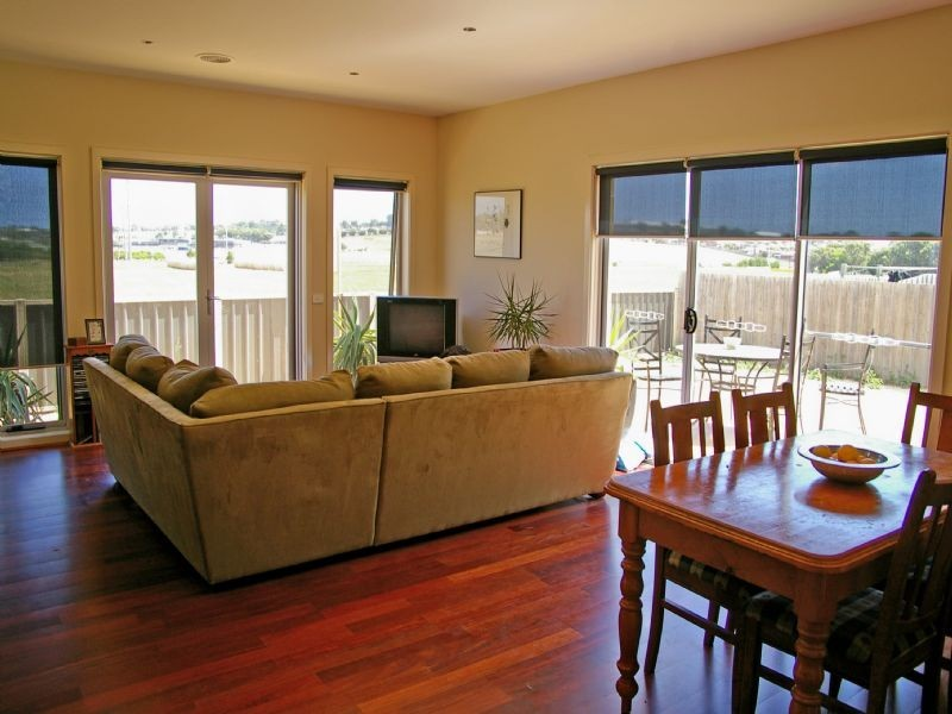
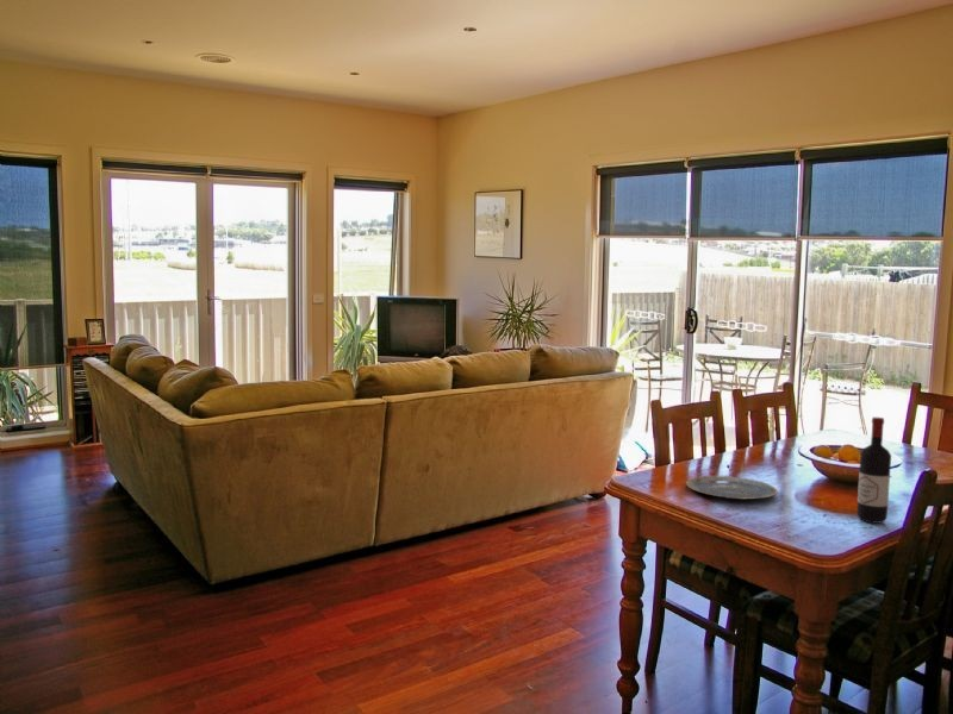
+ plate (730, 488)
+ wine bottle (874, 469)
